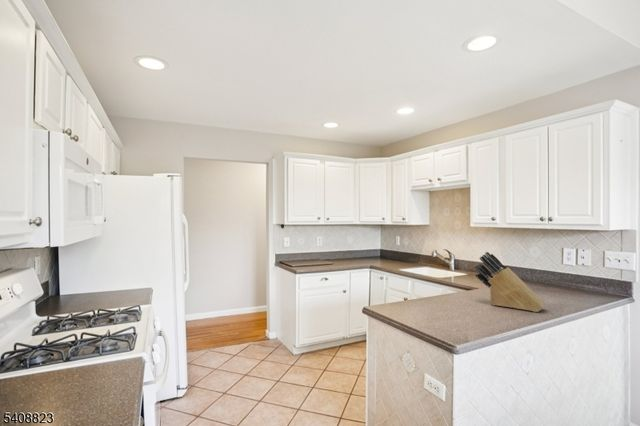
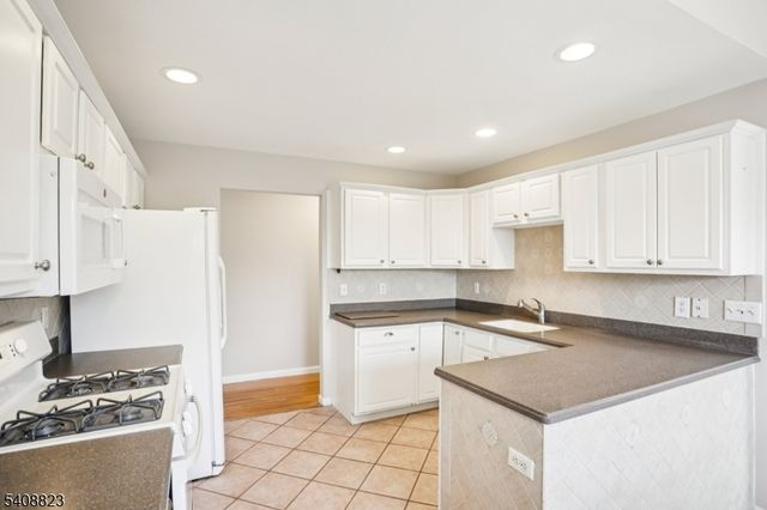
- knife block (508, 279)
